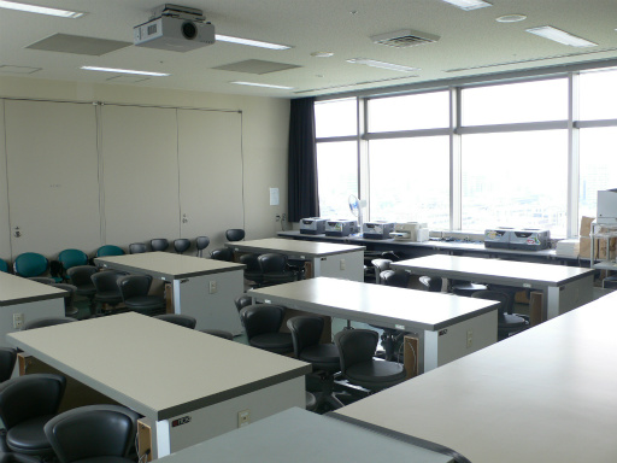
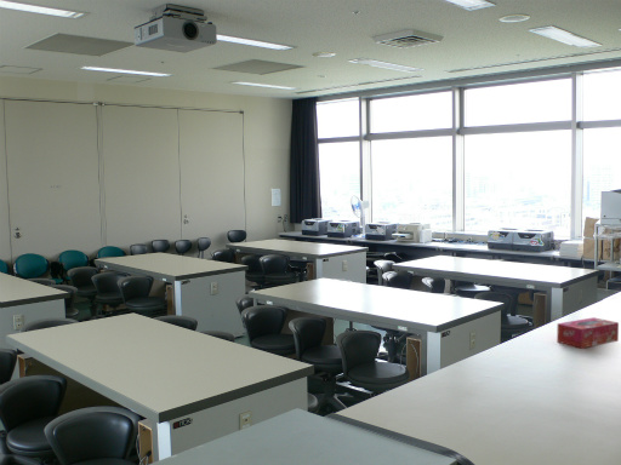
+ tissue box (587, 332)
